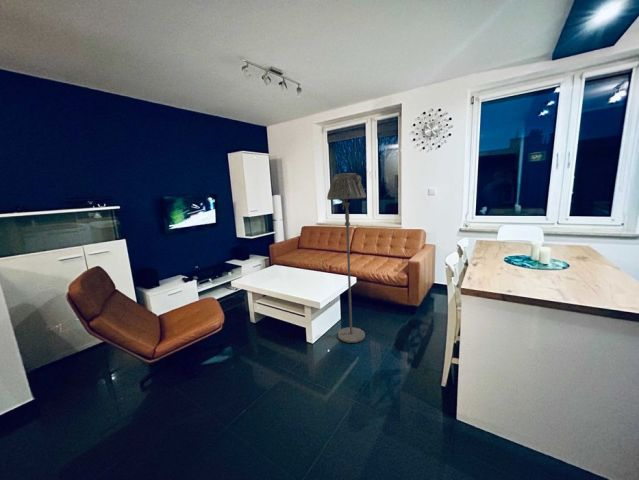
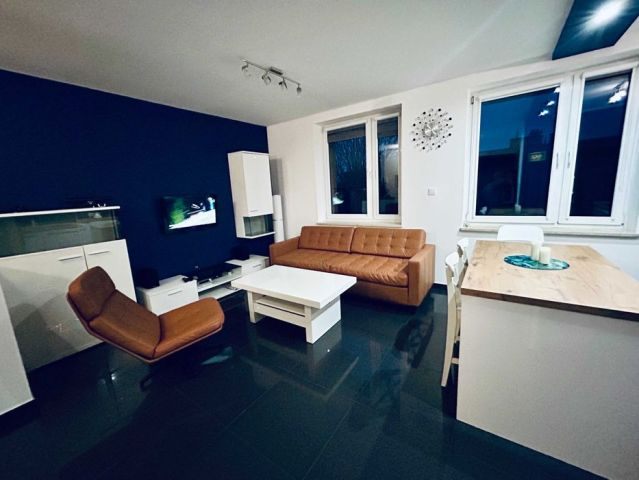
- floor lamp (348, 258)
